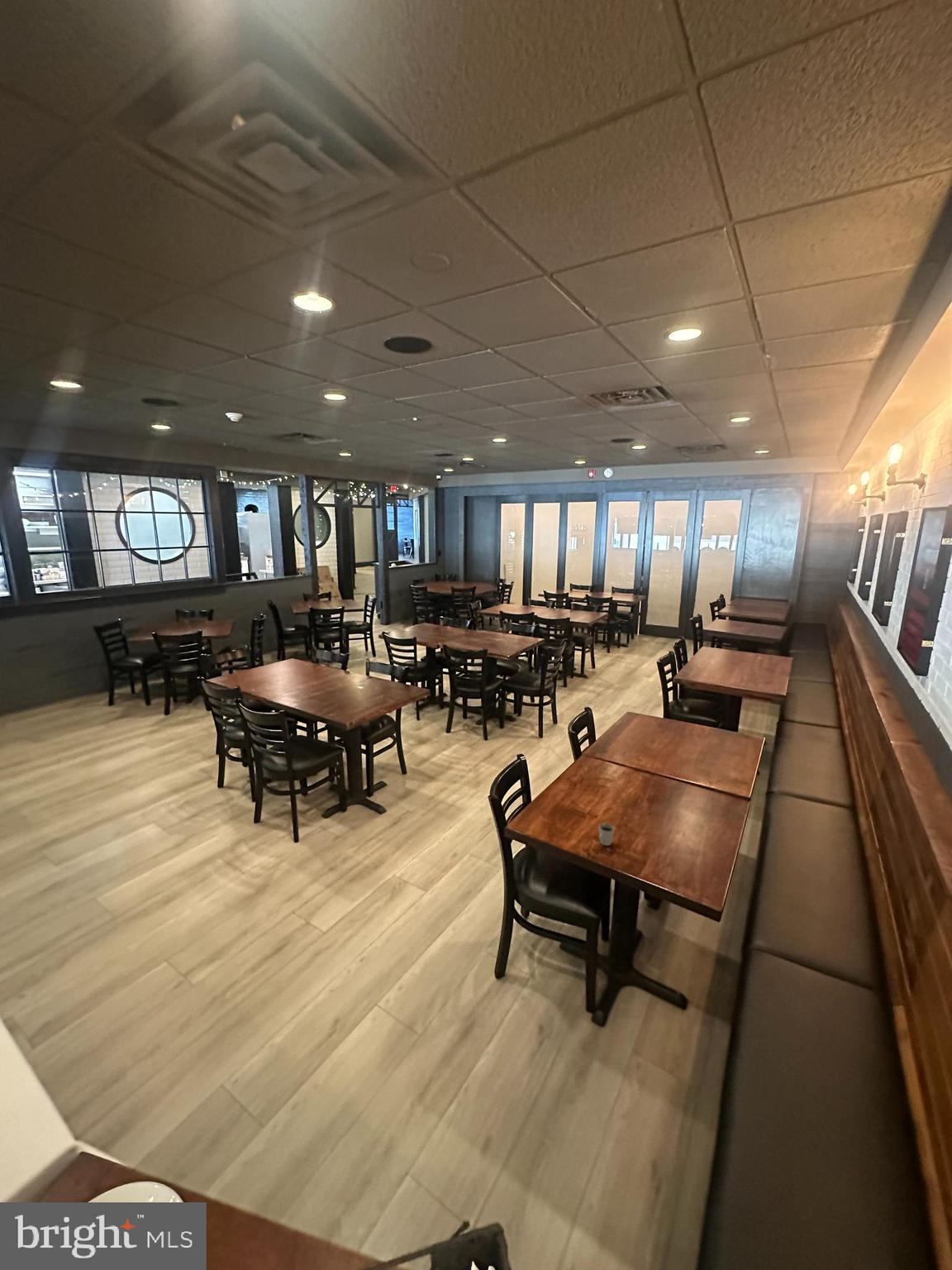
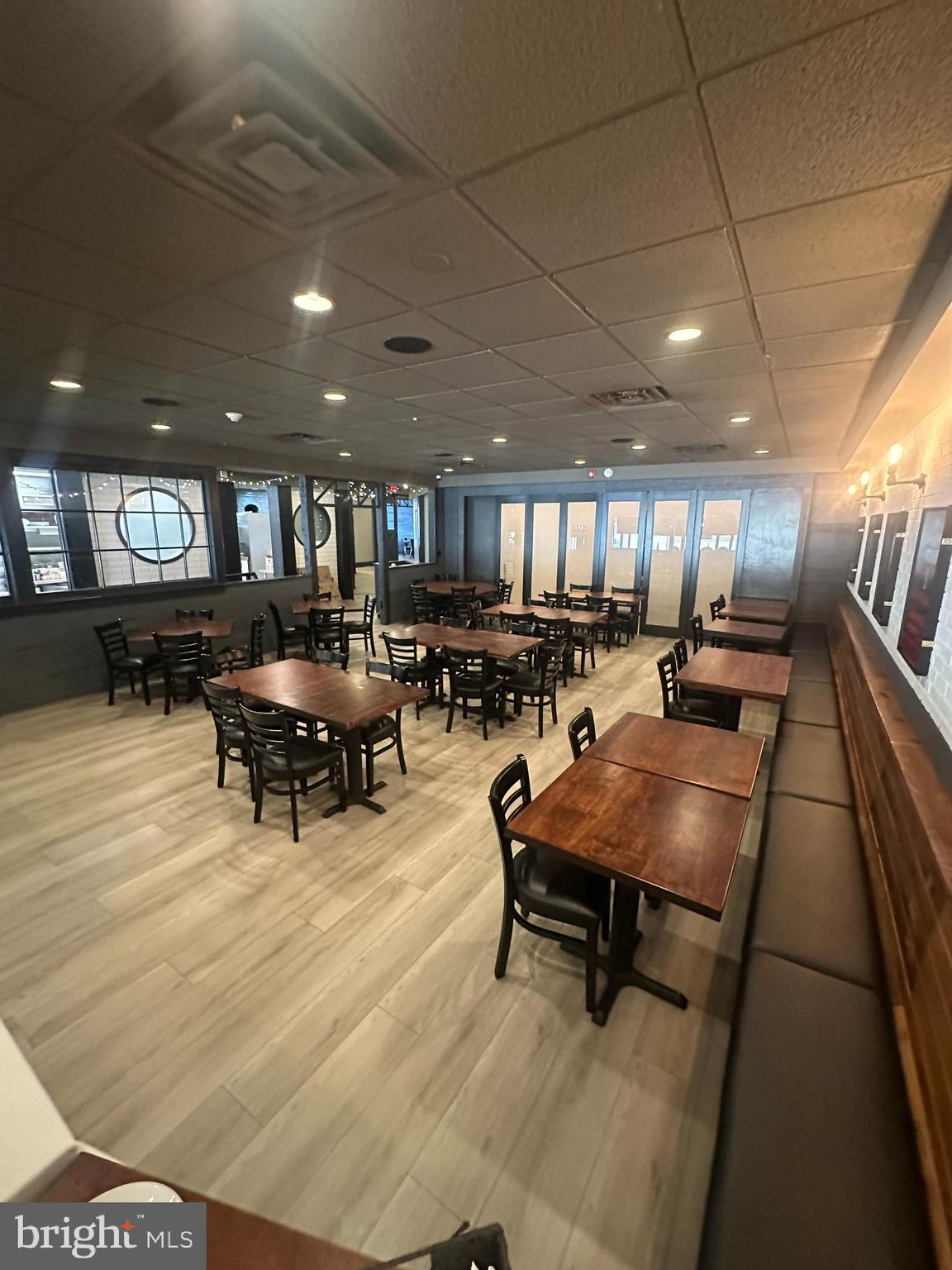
- cup (605, 830)
